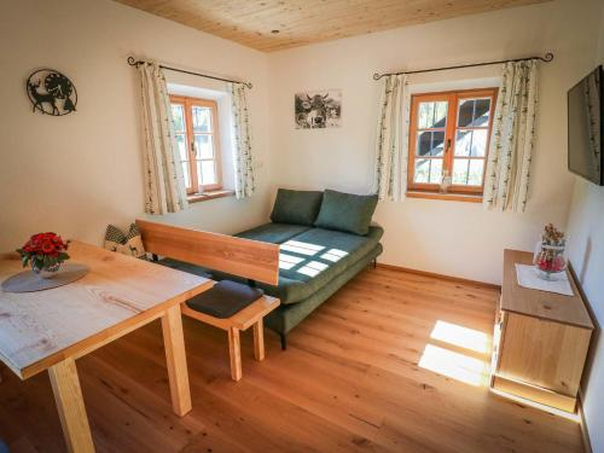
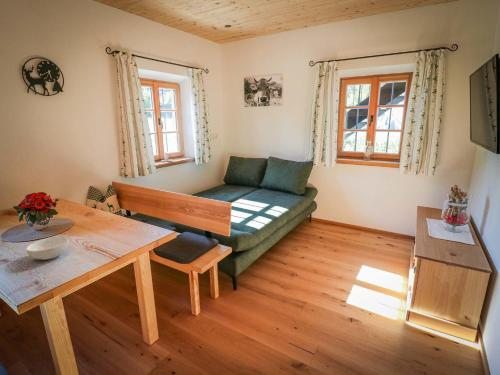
+ cereal bowl (49, 249)
